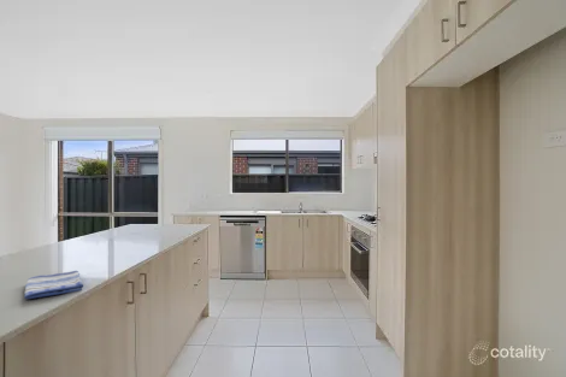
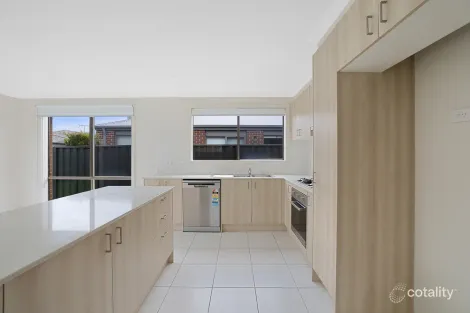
- dish towel (54, 283)
